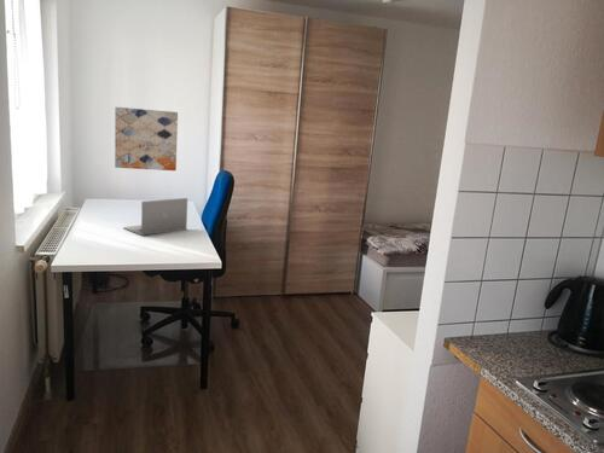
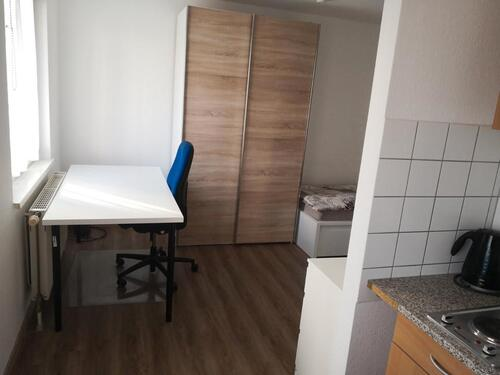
- wall art (146, 139)
- laptop (155, 213)
